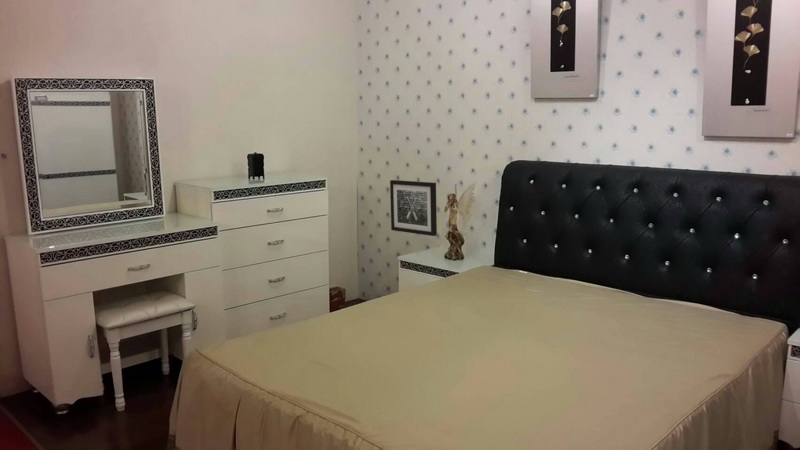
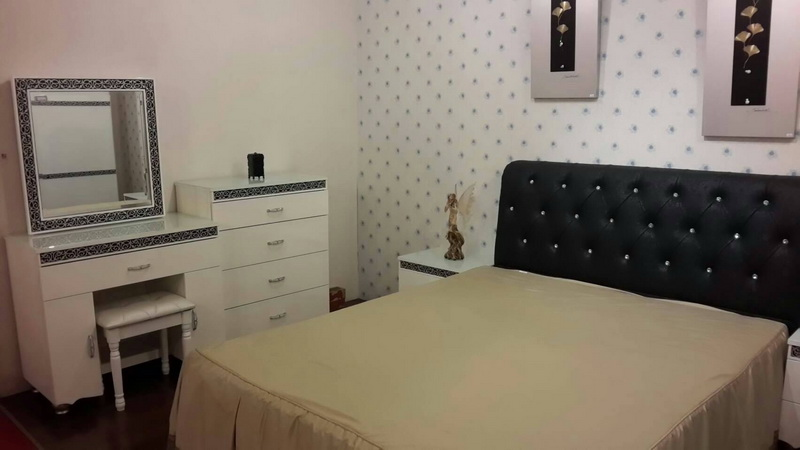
- wall art (412, 207)
